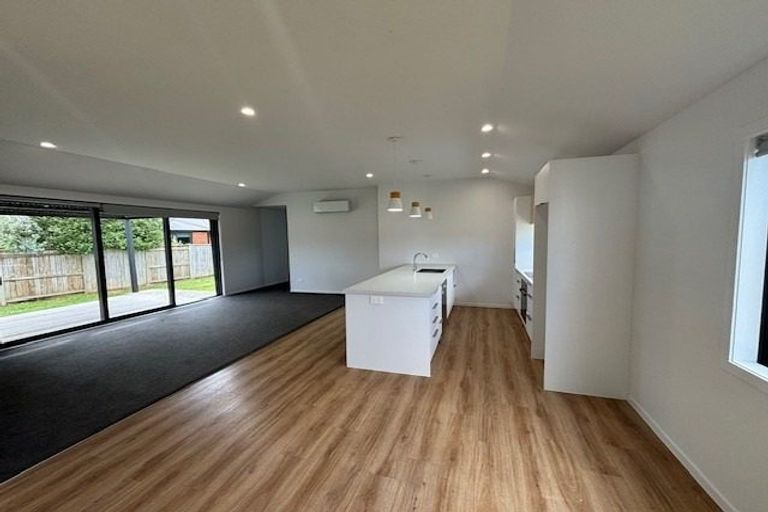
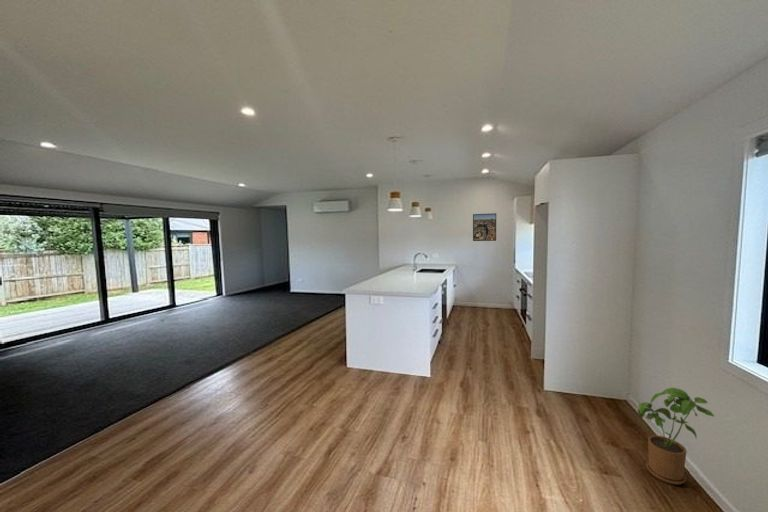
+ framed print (484, 227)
+ house plant (665, 432)
